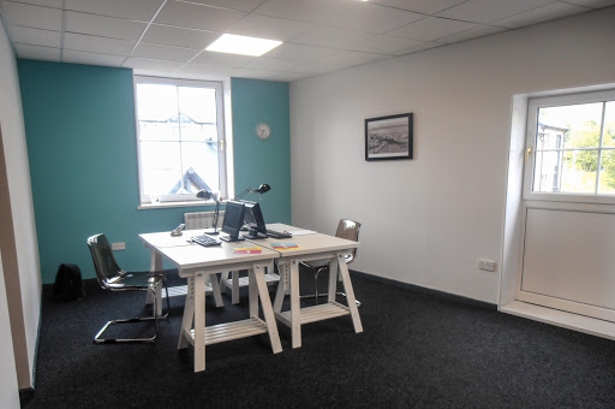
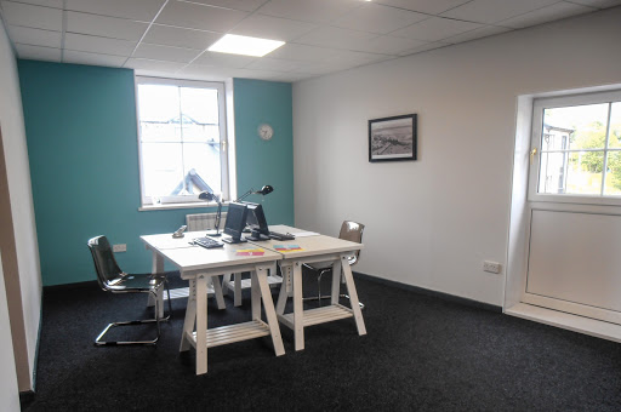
- backpack (67, 279)
